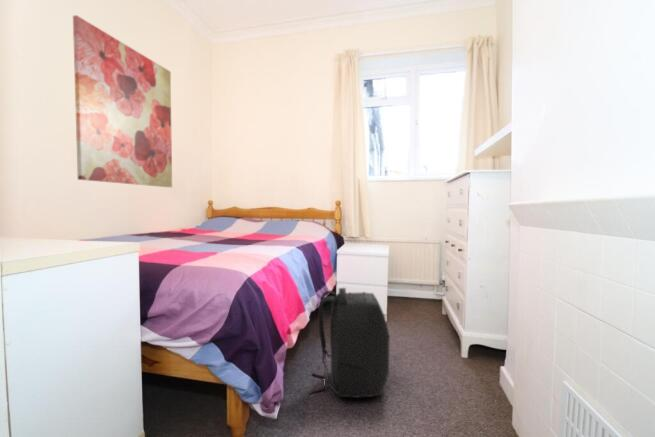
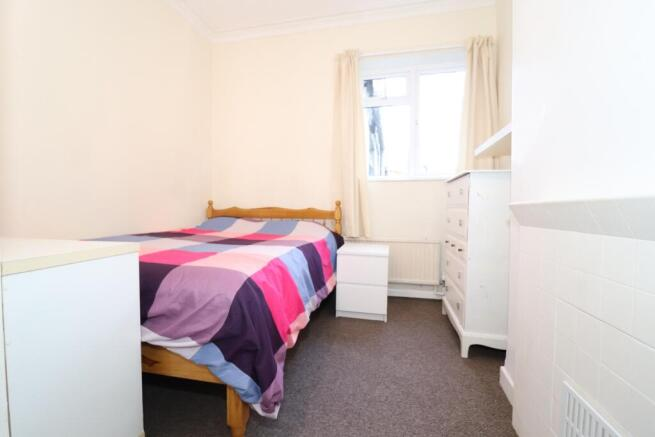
- backpack (349, 336)
- wall art (131, 116)
